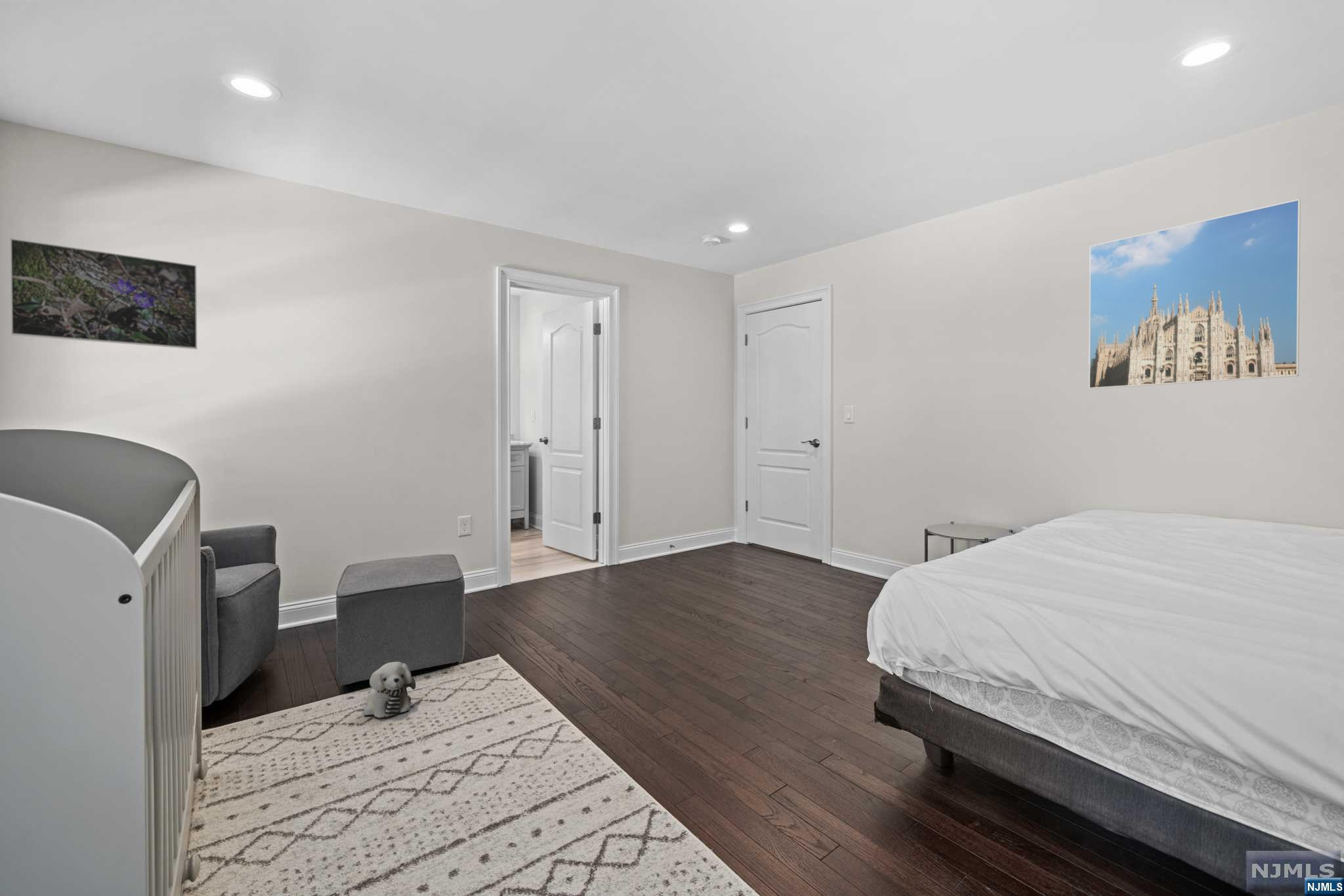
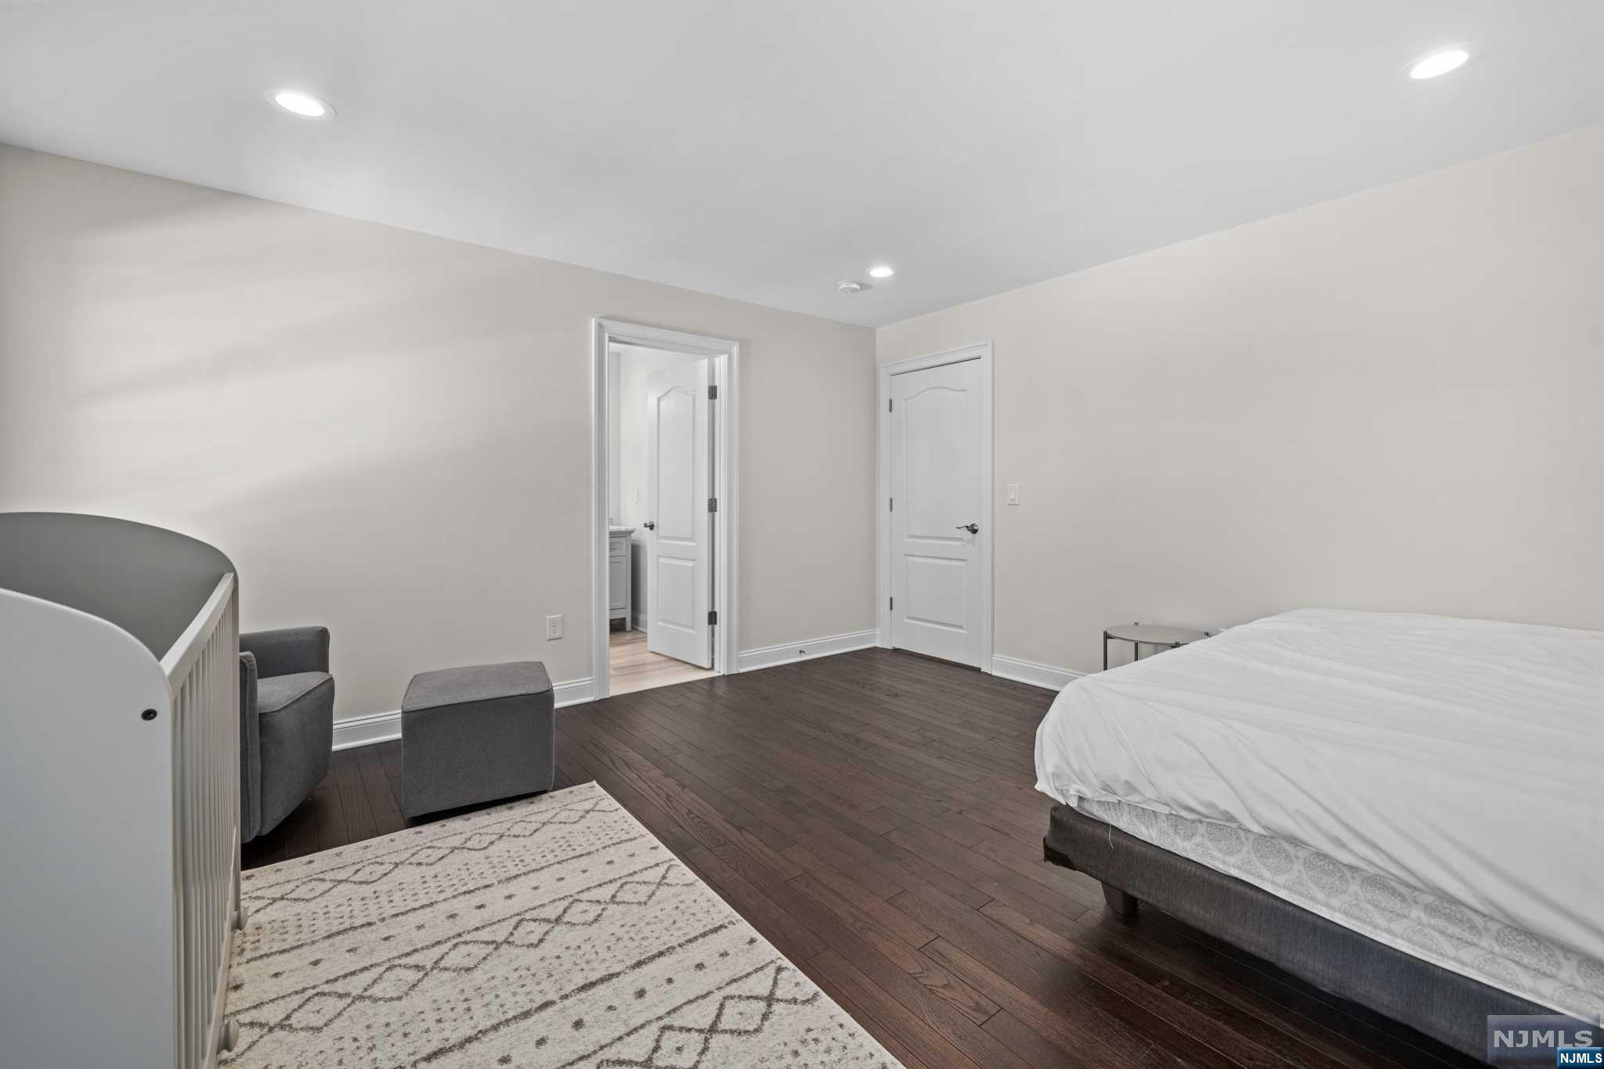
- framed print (110, 298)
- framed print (1183, 304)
- plush toy (390, 680)
